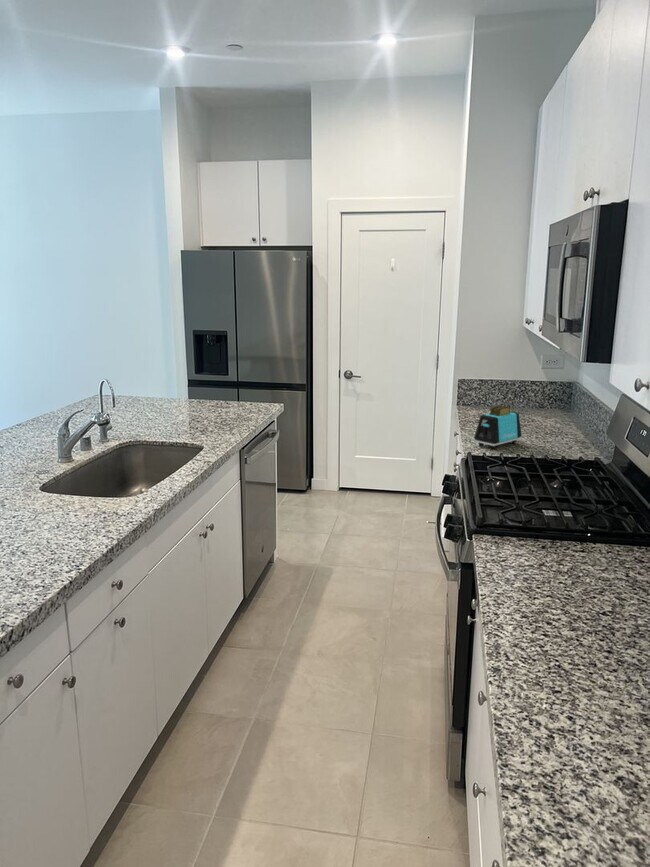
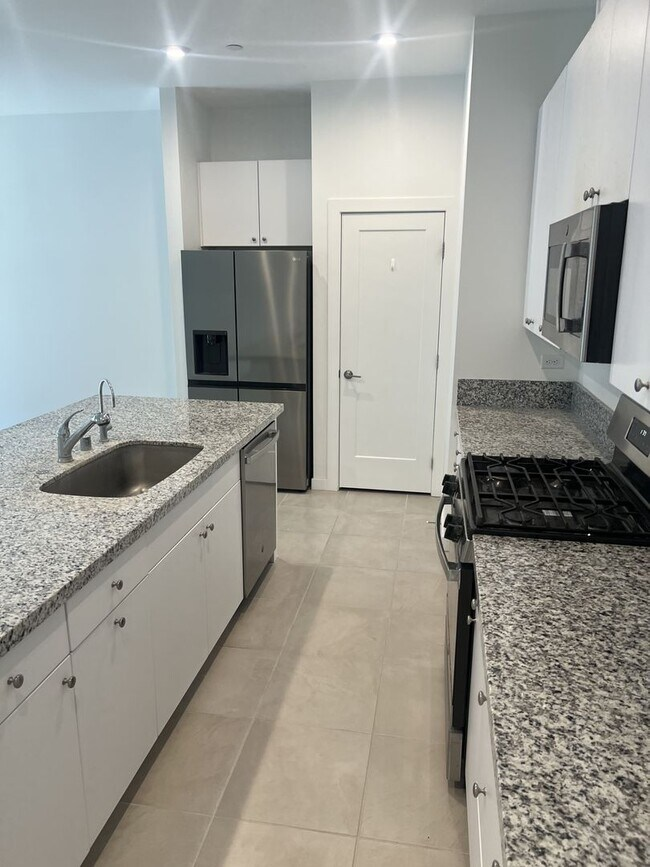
- toaster (498, 425)
